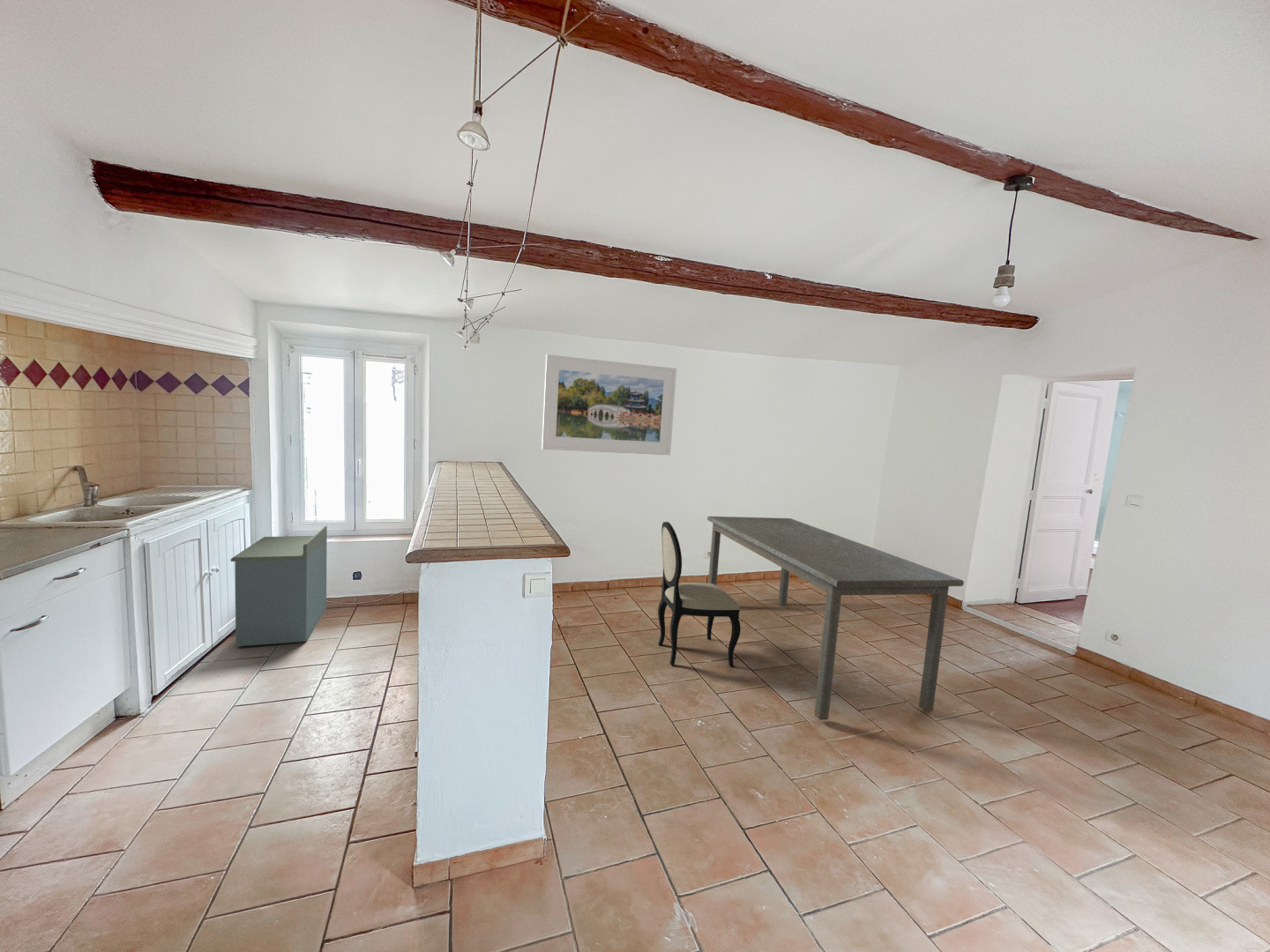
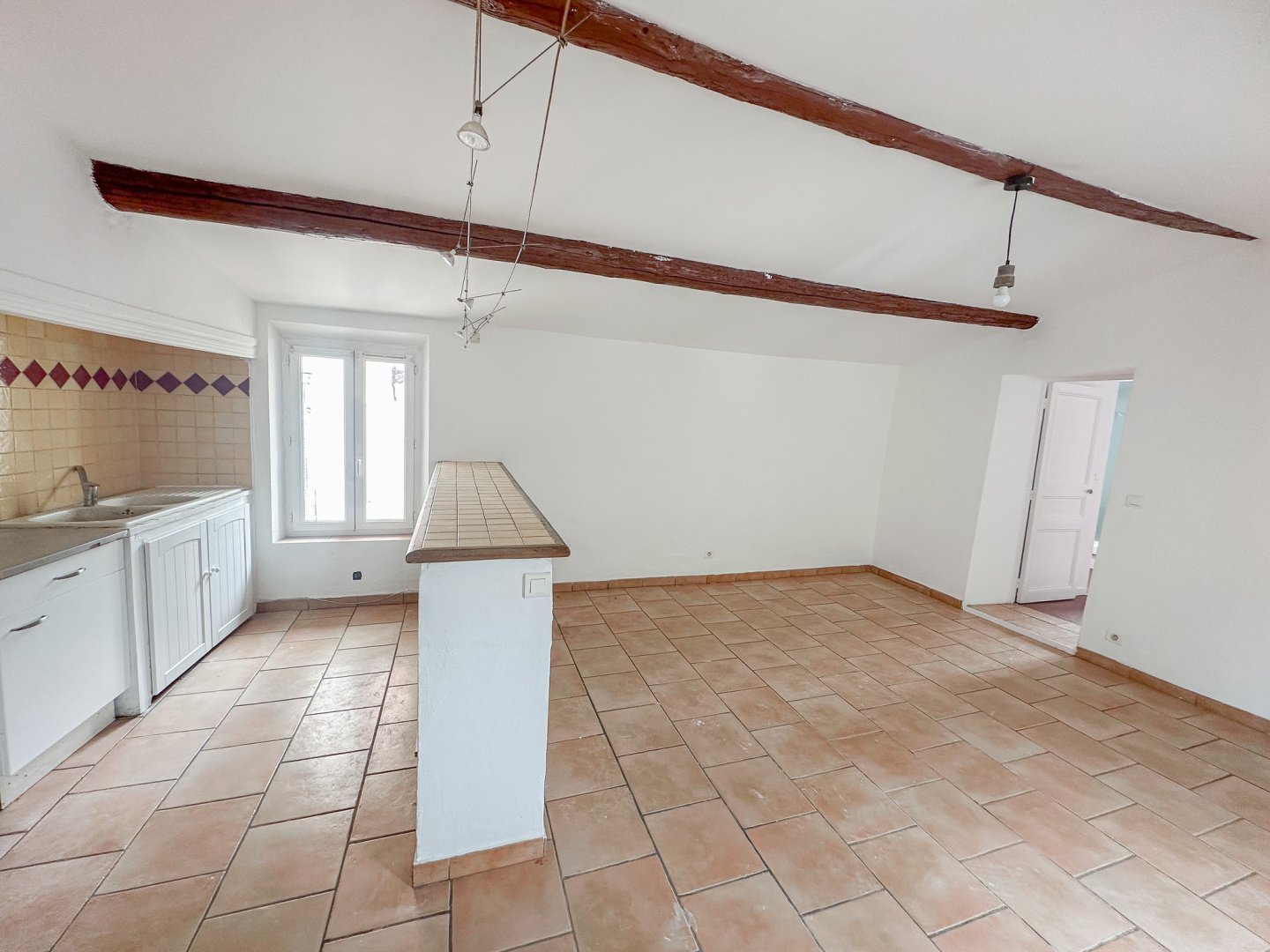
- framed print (611, 407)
- storage cabinet (283, 581)
- dining chair (695, 589)
- dining table (787, 595)
